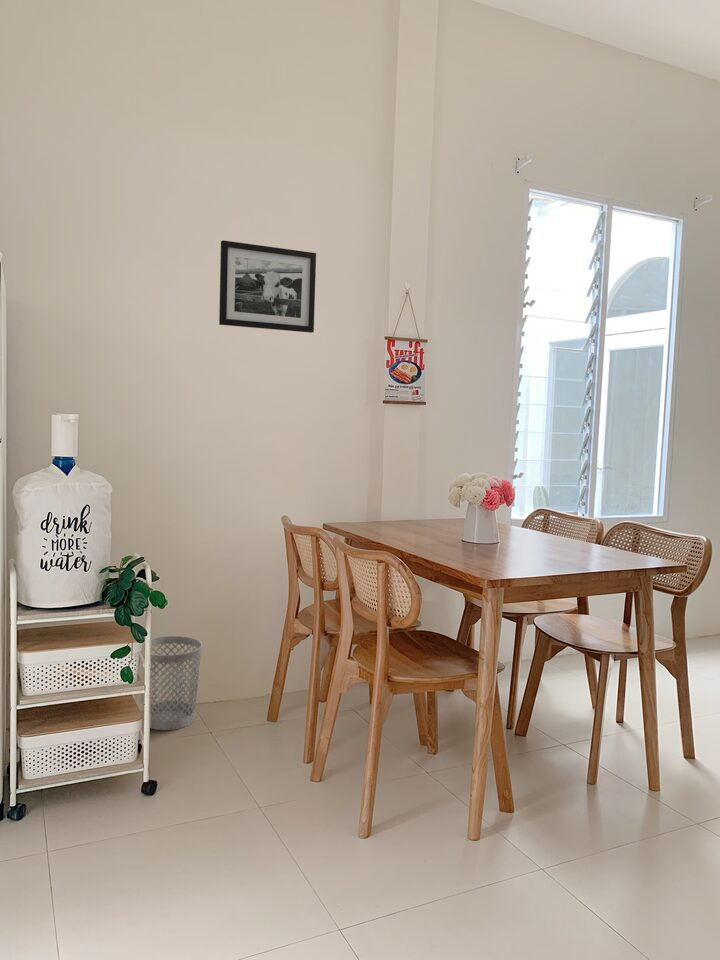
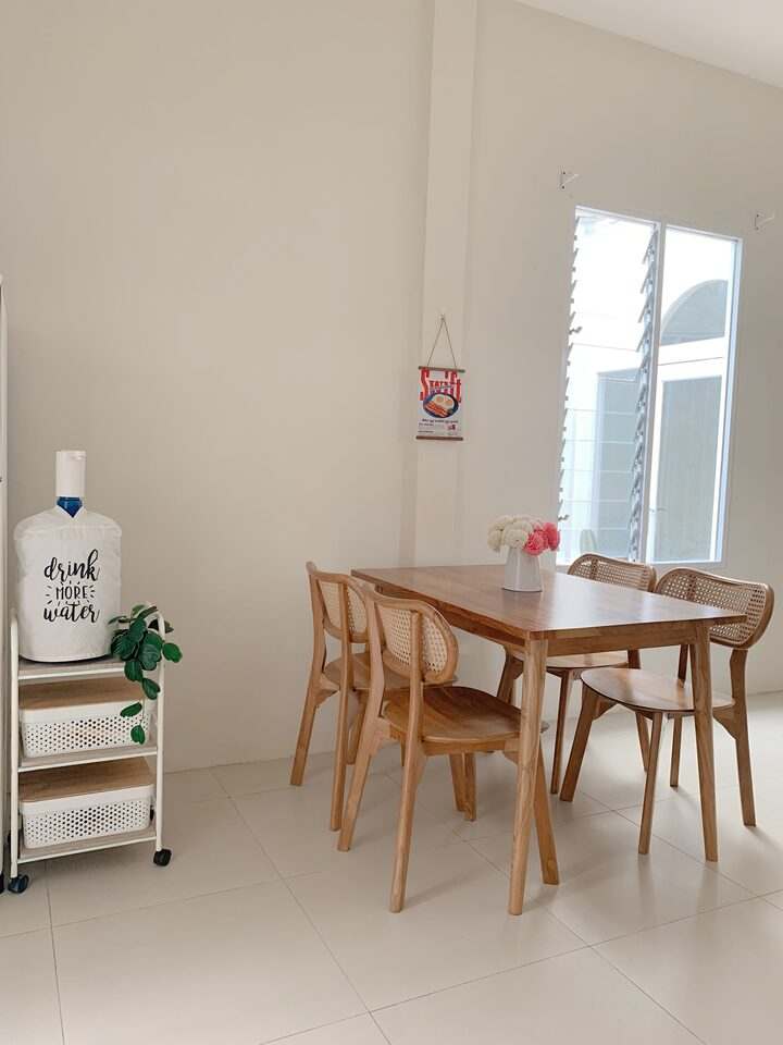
- wastebasket (169, 682)
- picture frame (268, 288)
